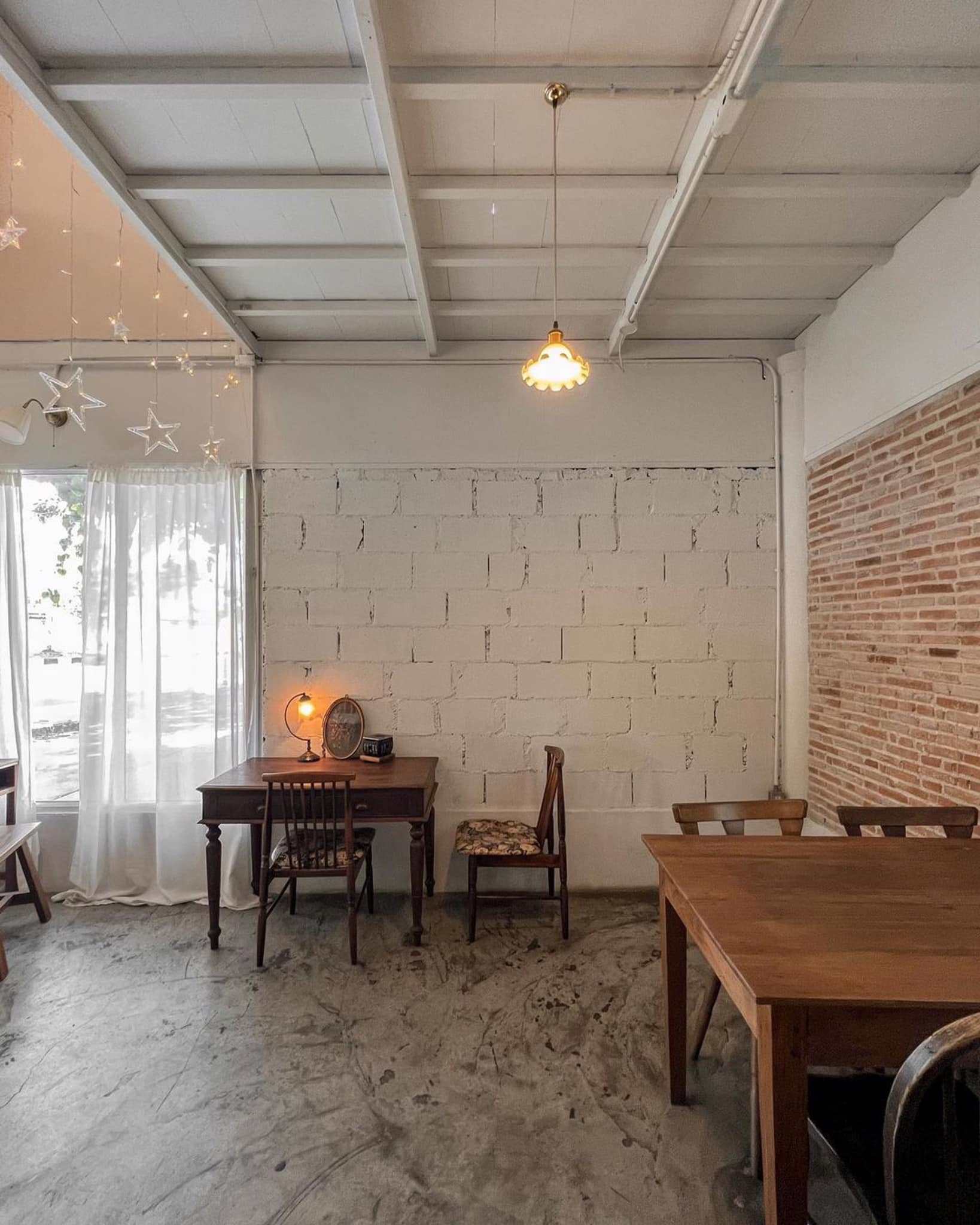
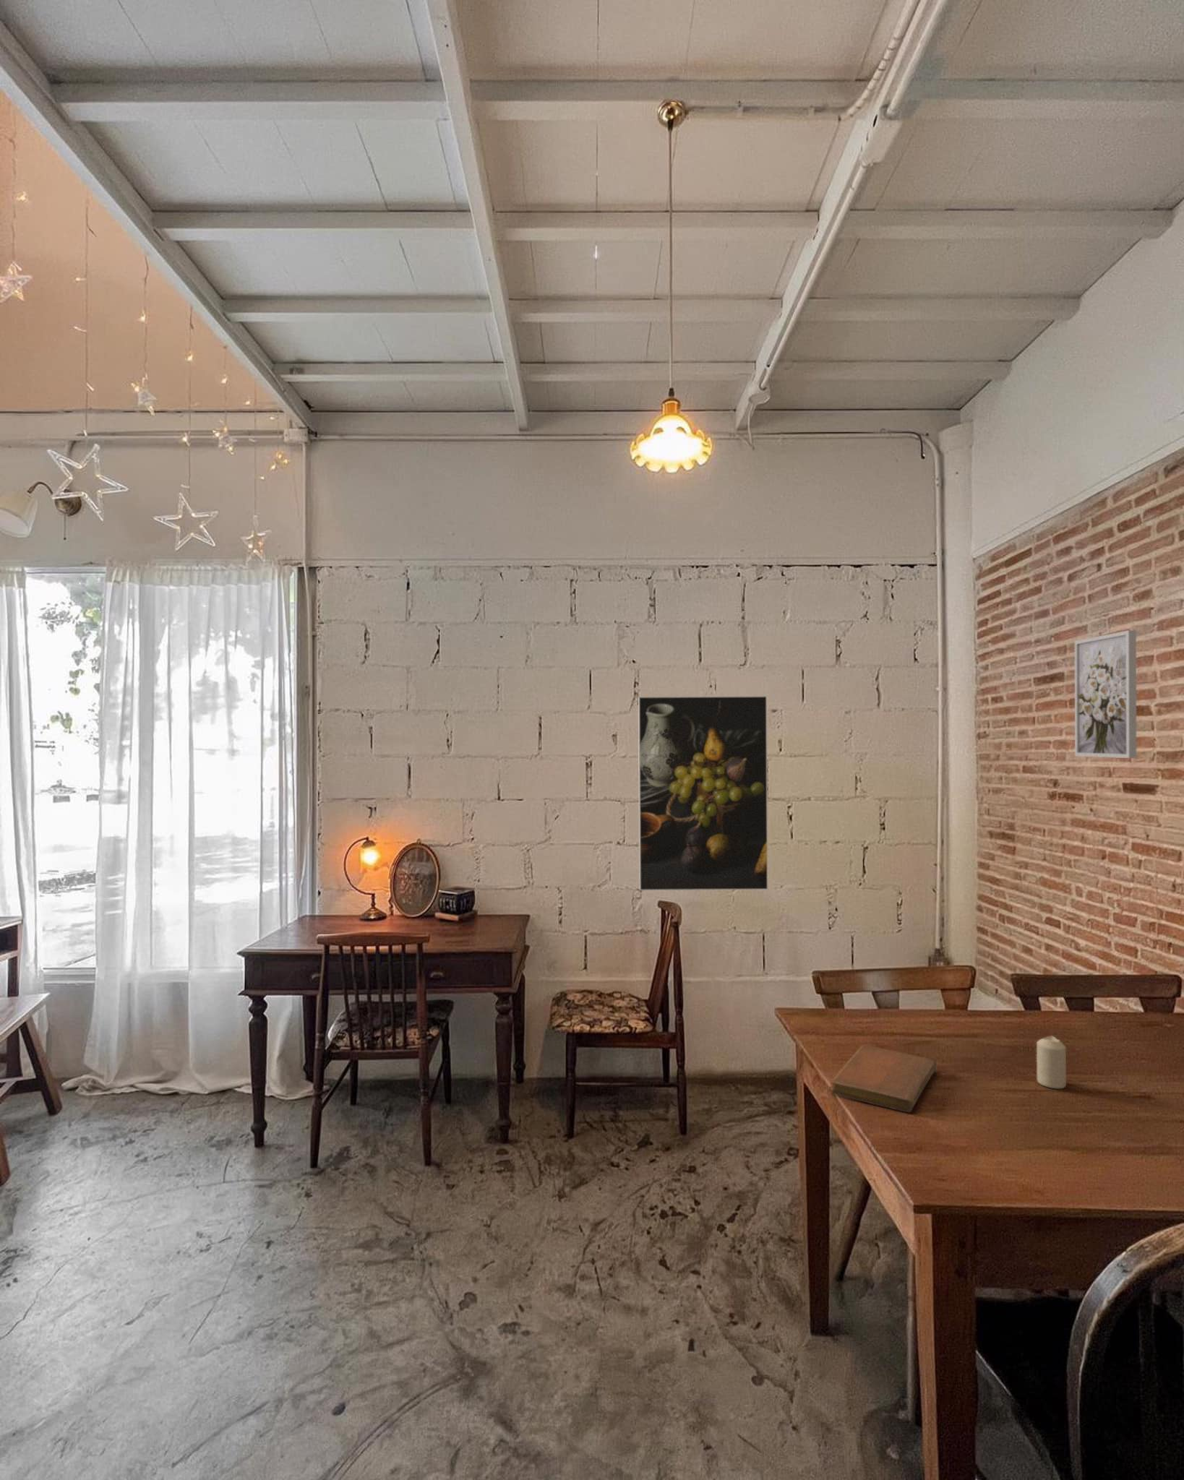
+ notebook (884, 1076)
+ candle (1051, 1060)
+ wall art (1104, 696)
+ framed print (703, 793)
